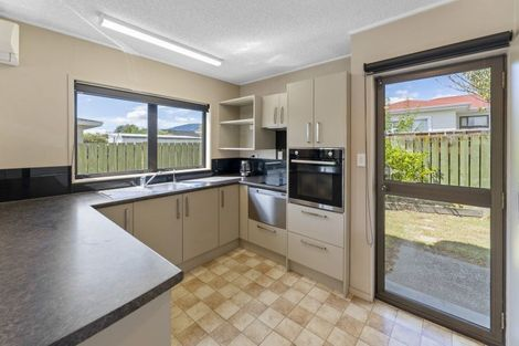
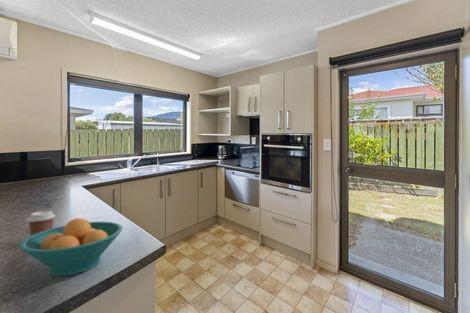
+ coffee cup (41, 226)
+ fruit bowl (76, 242)
